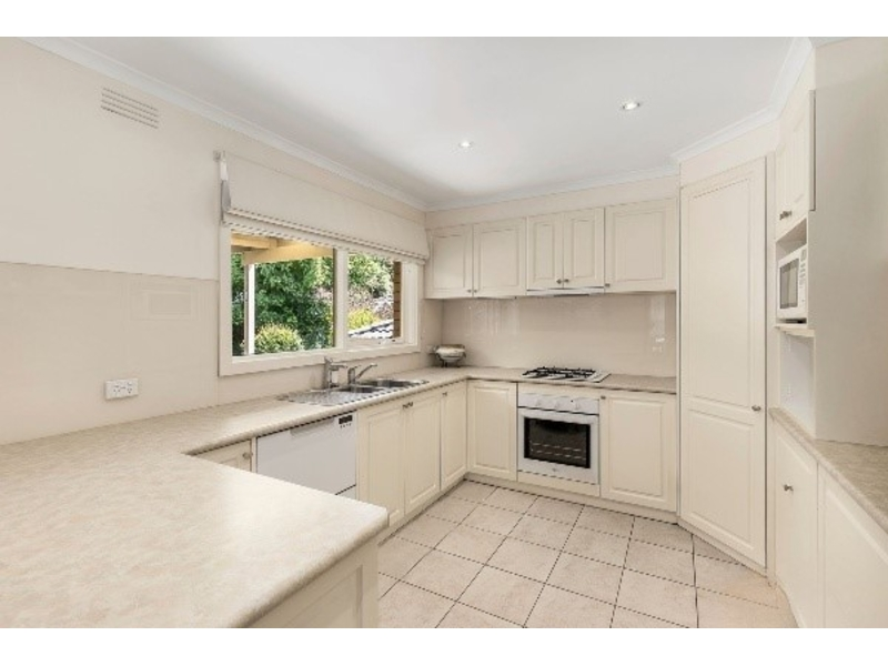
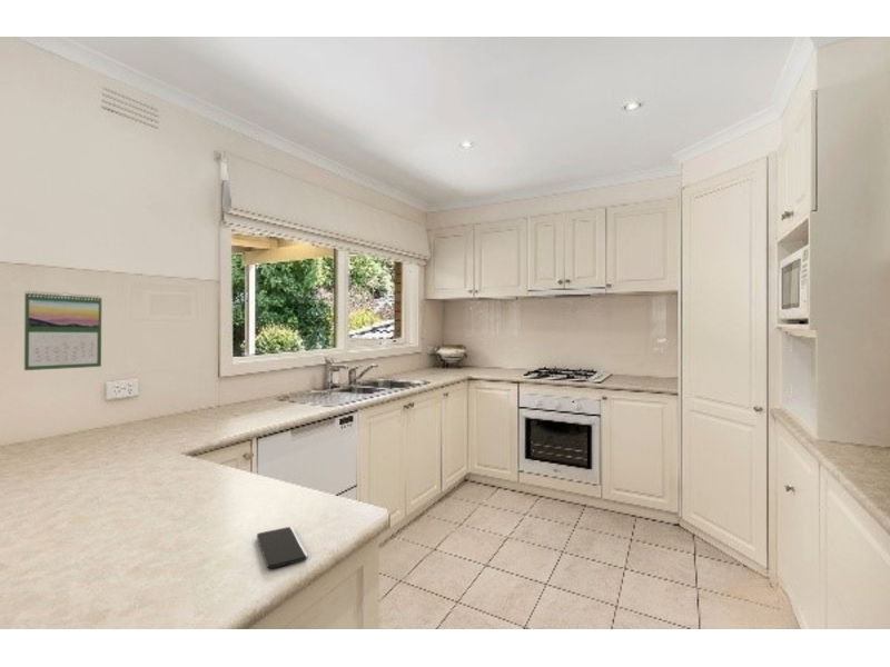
+ calendar (65, 330)
+ smartphone (280, 546)
